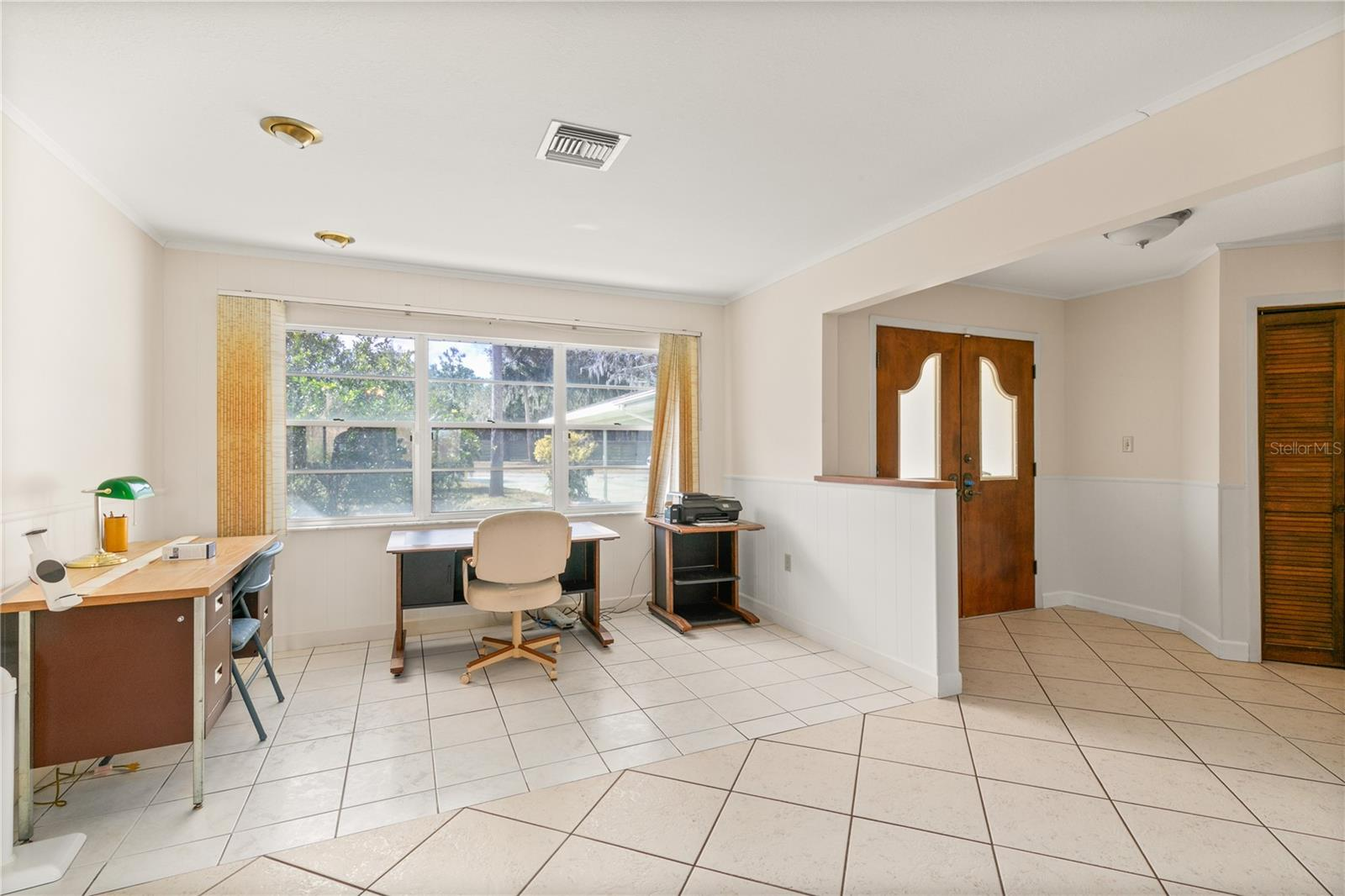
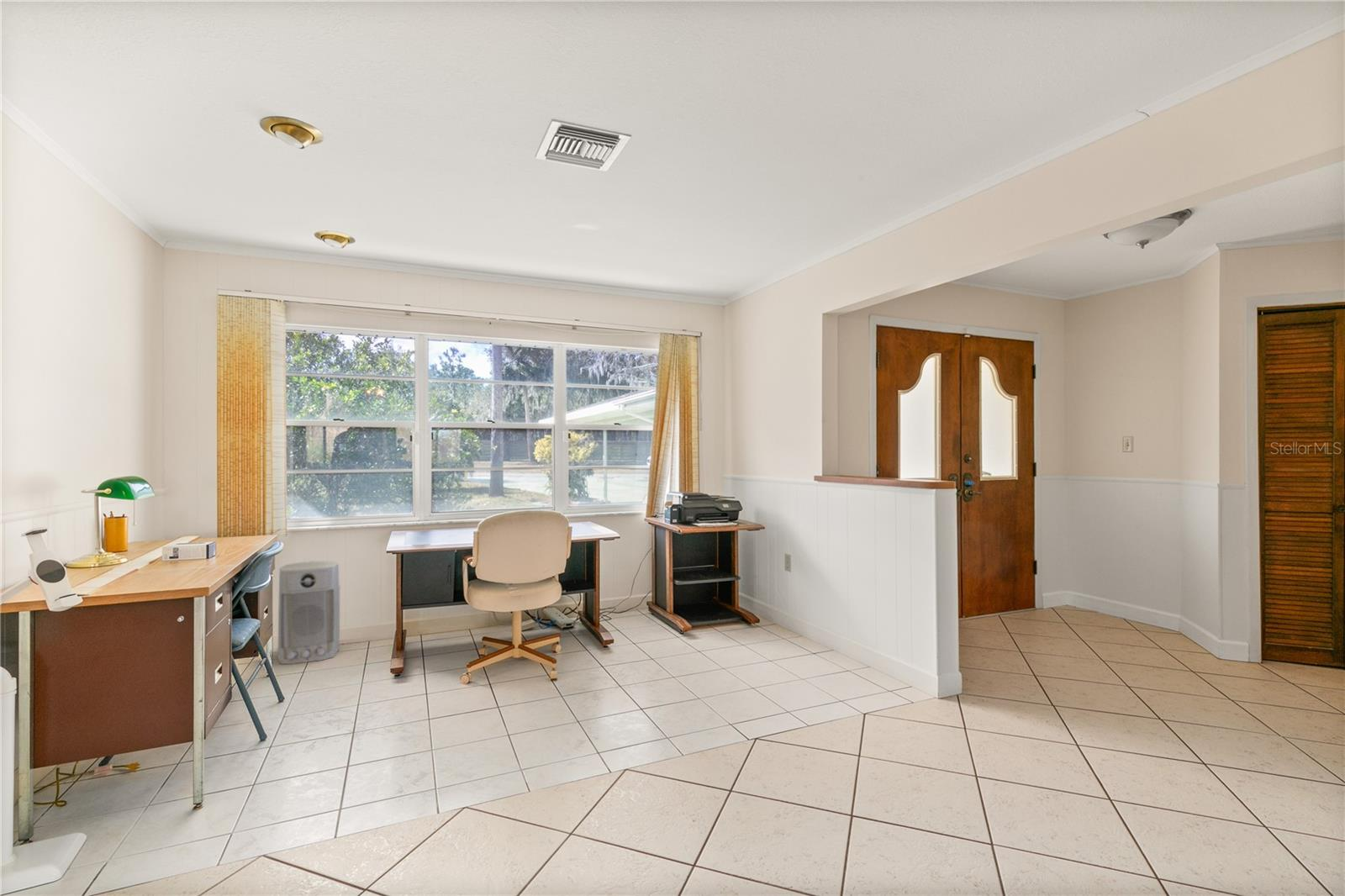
+ air purifier (309, 609)
